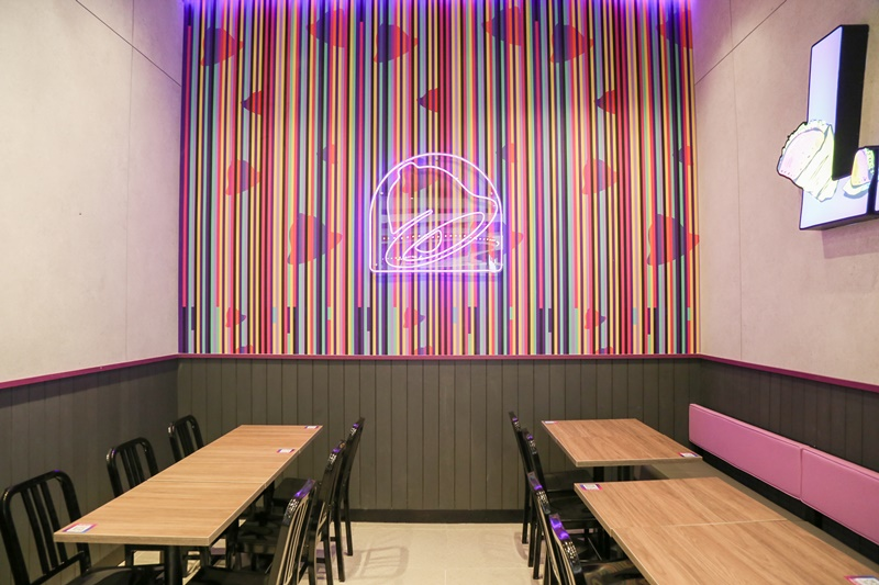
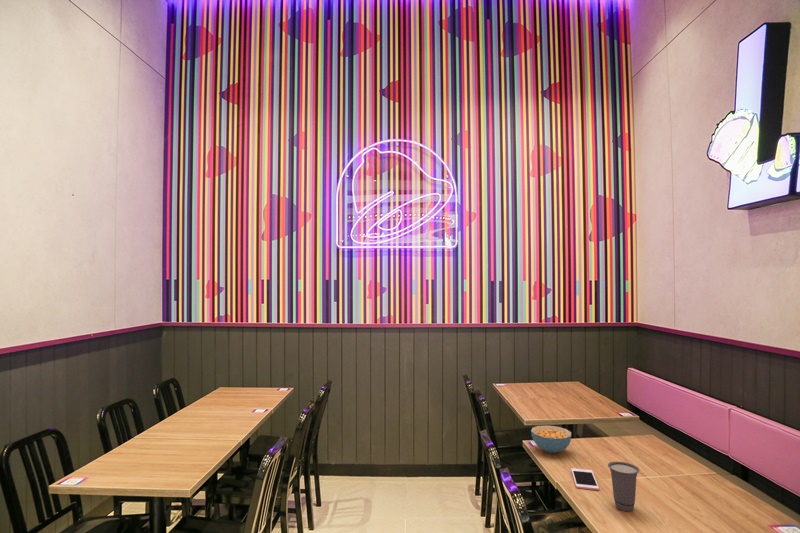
+ cereal bowl (551, 441)
+ cell phone (584, 478)
+ cup (623, 487)
